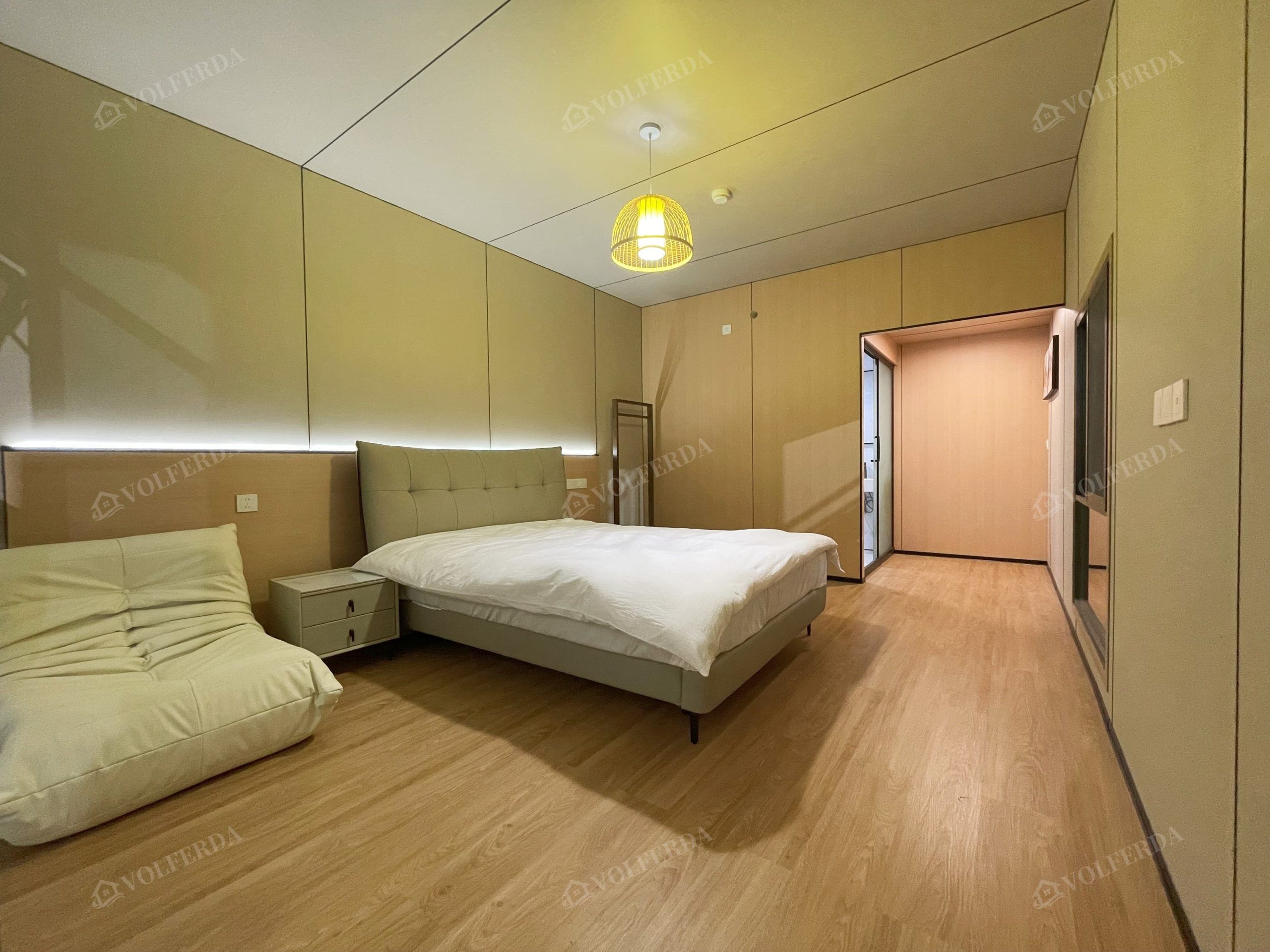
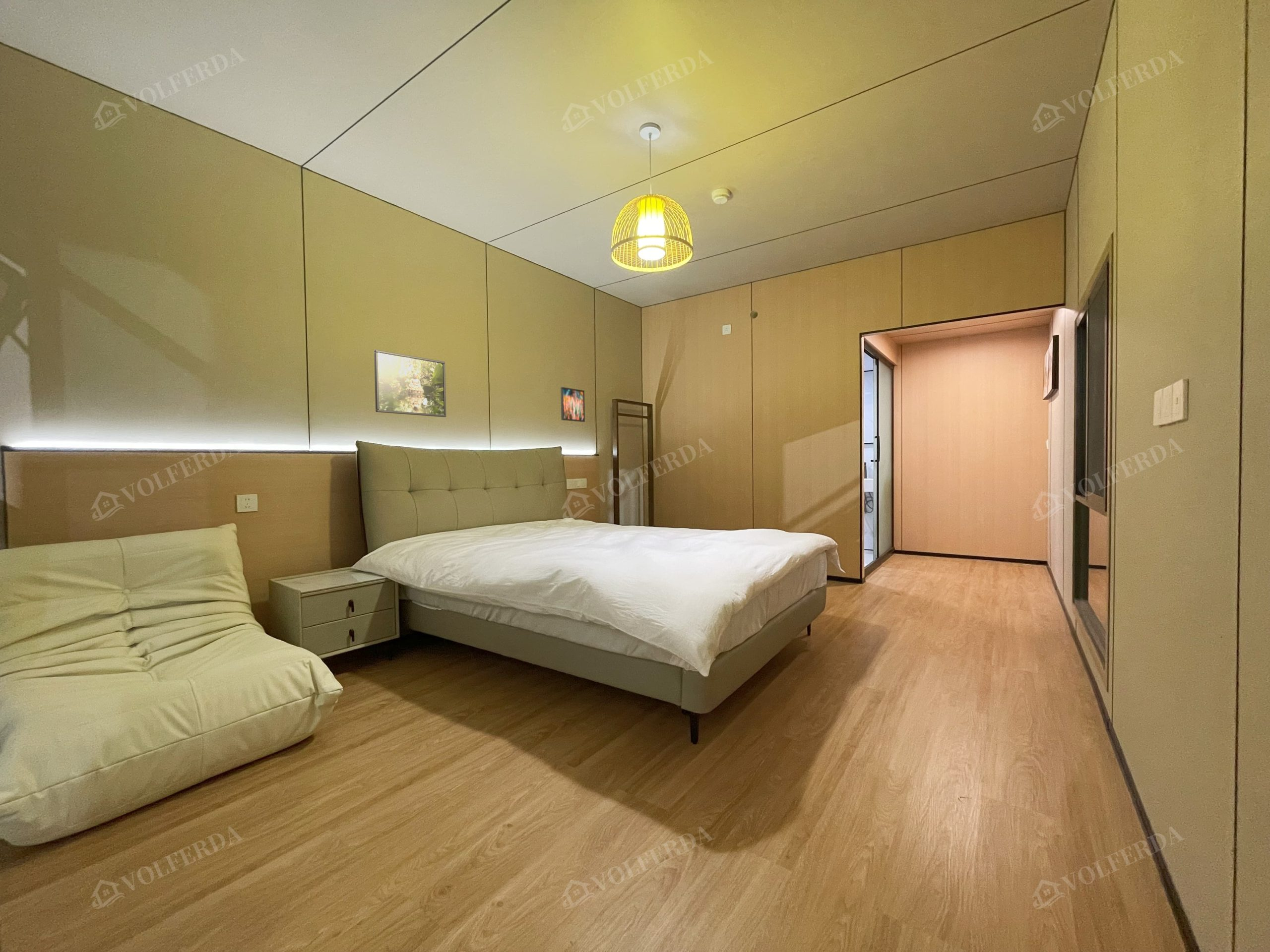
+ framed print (573, 405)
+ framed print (412, 385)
